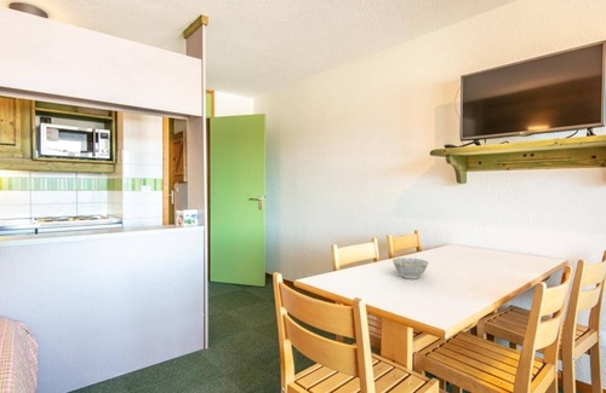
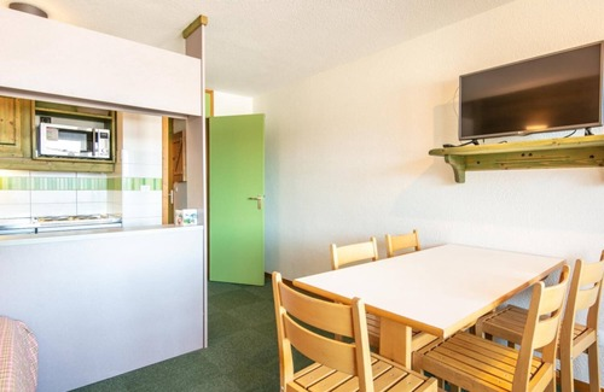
- bowl (410, 268)
